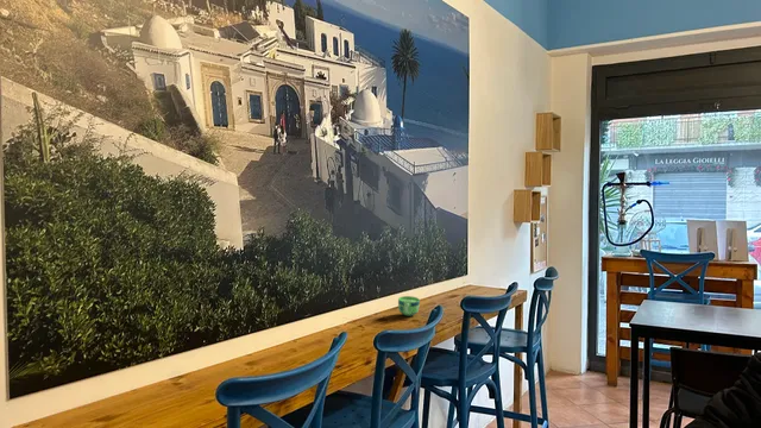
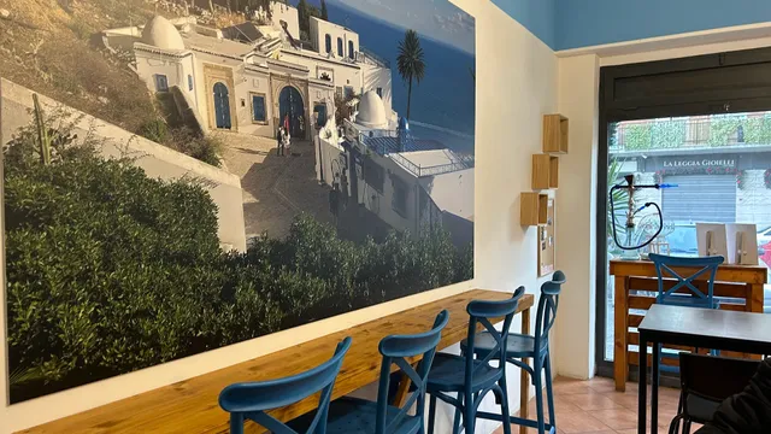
- cup (409, 307)
